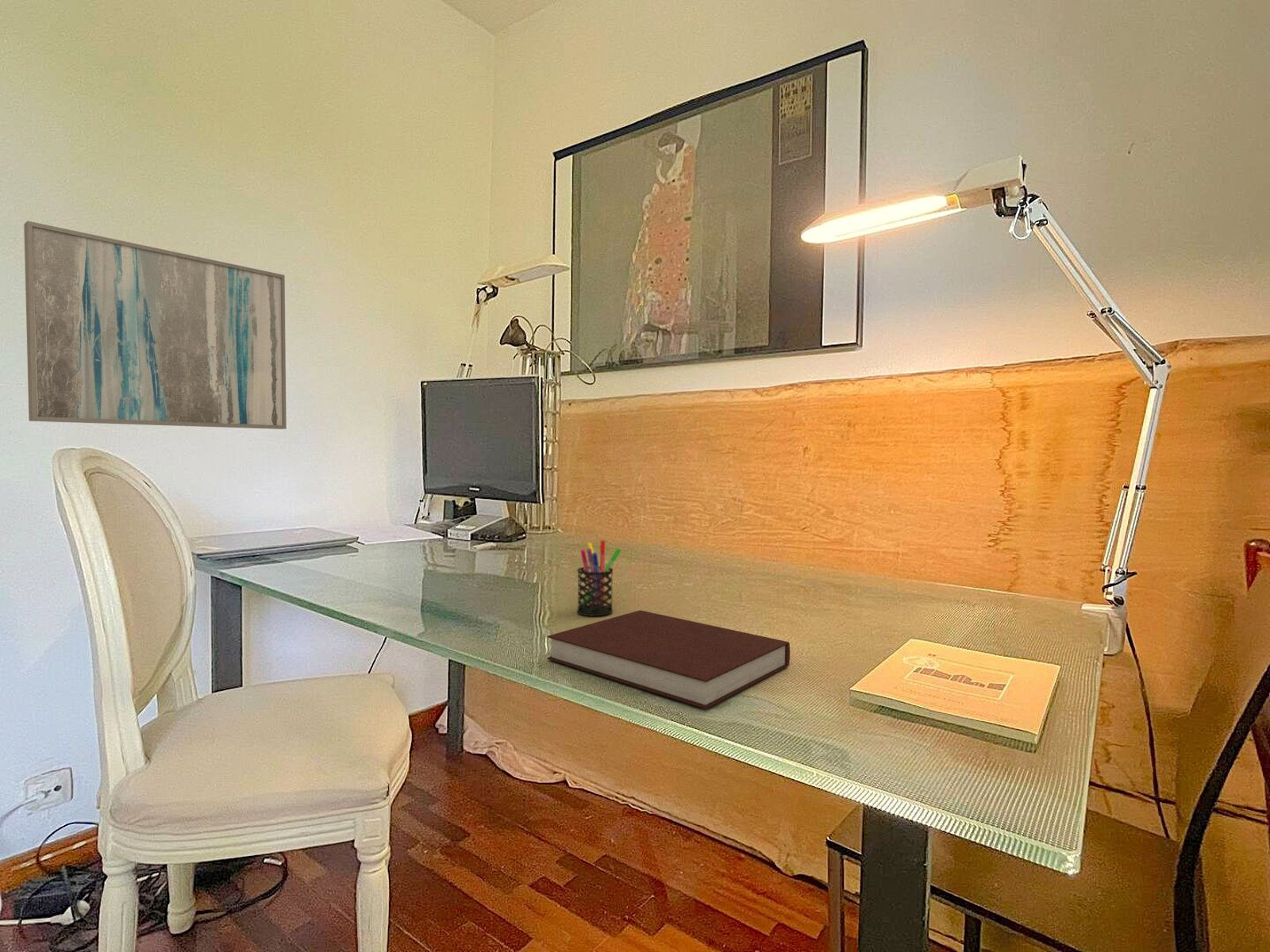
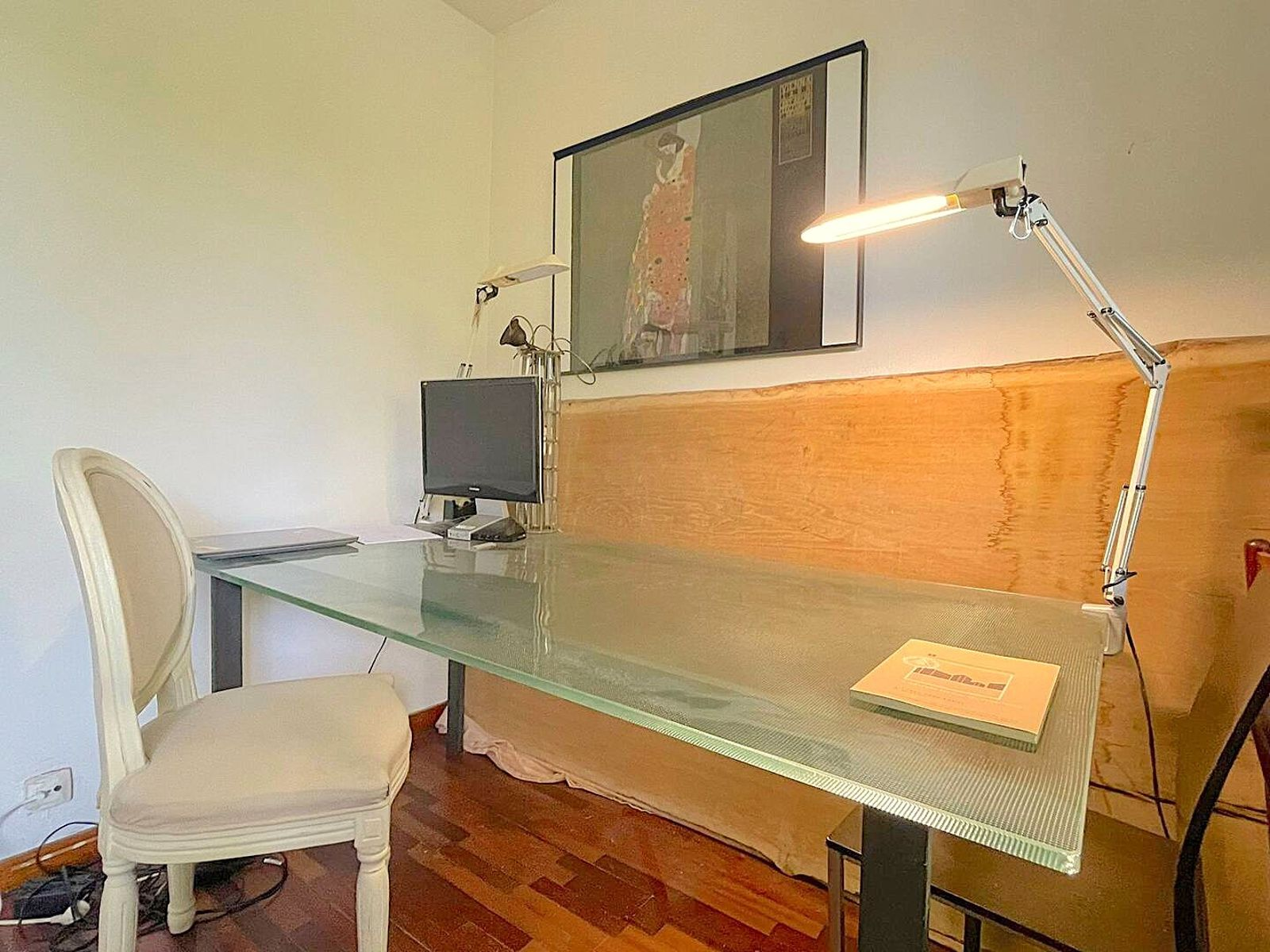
- notebook (667, 651)
- wall art (171, 339)
- pen holder (599, 574)
